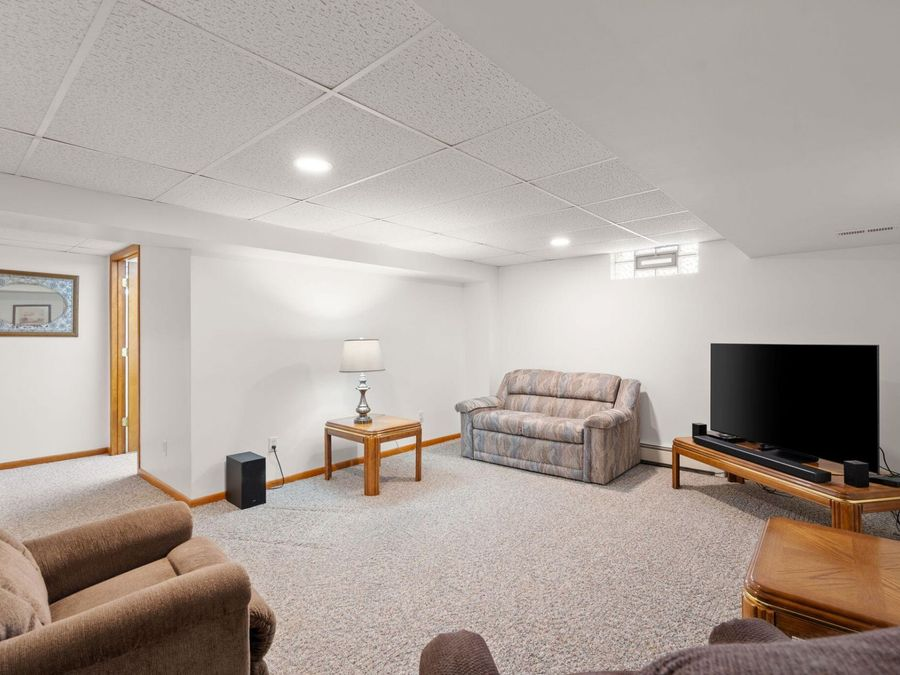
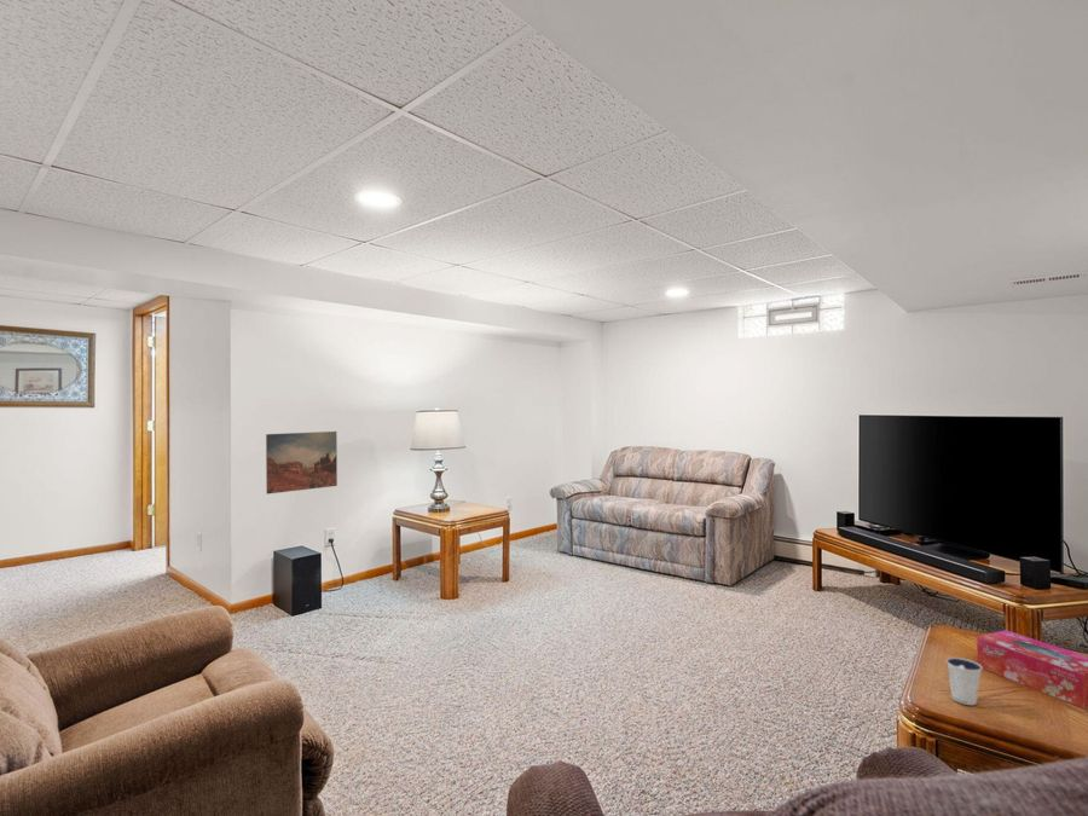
+ wall art (302, 461)
+ dixie cup (963, 682)
+ tissue box (1041, 665)
